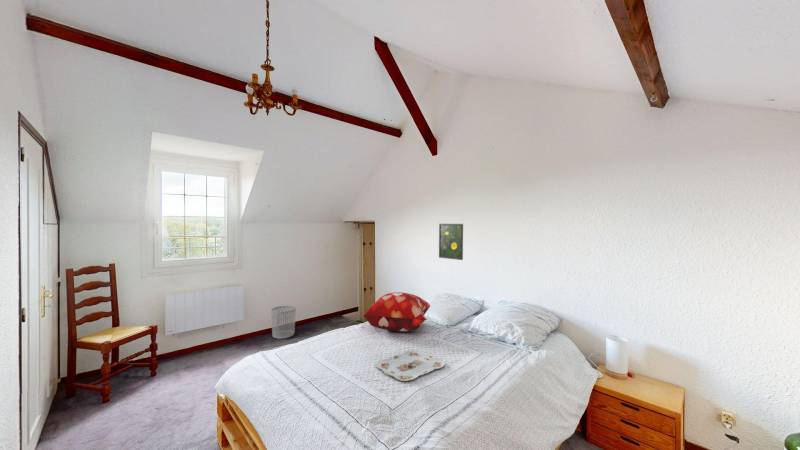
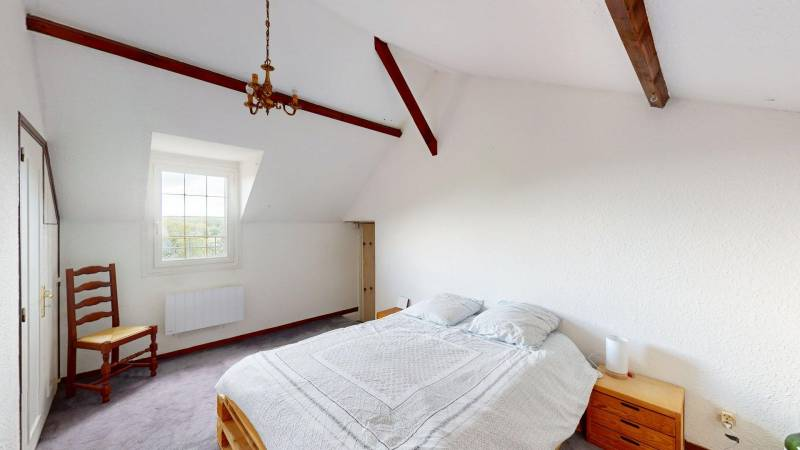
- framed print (450, 241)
- waste bin (283, 322)
- serving tray (410, 364)
- decorative pillow (399, 310)
